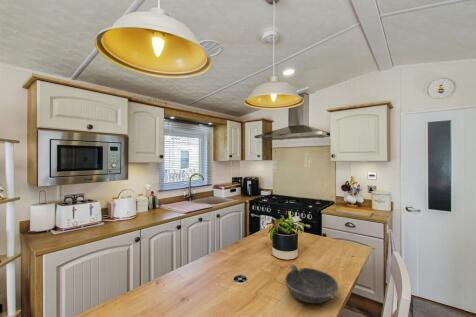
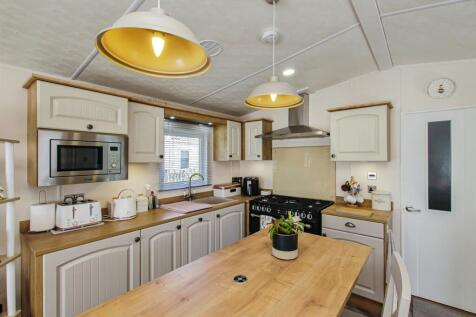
- bowl (309, 284)
